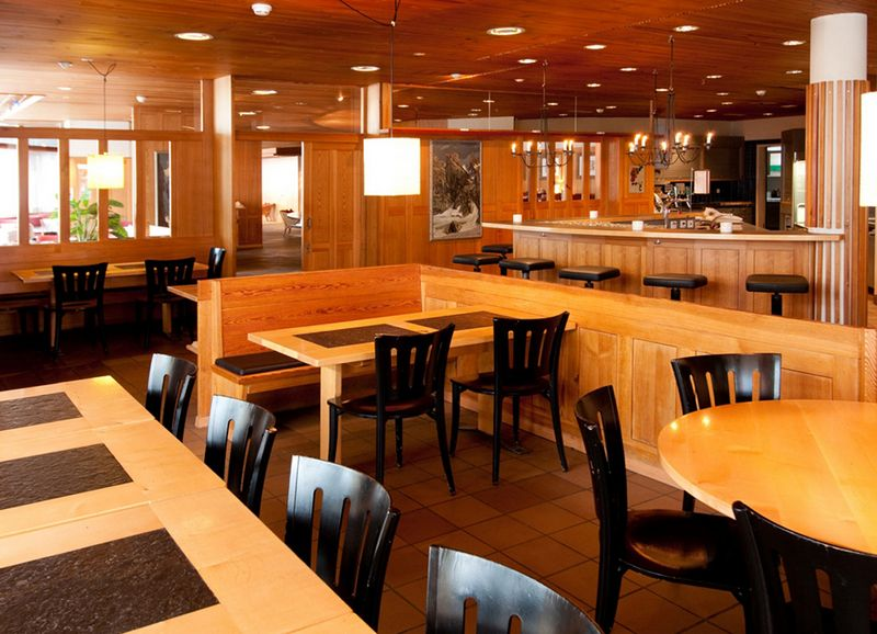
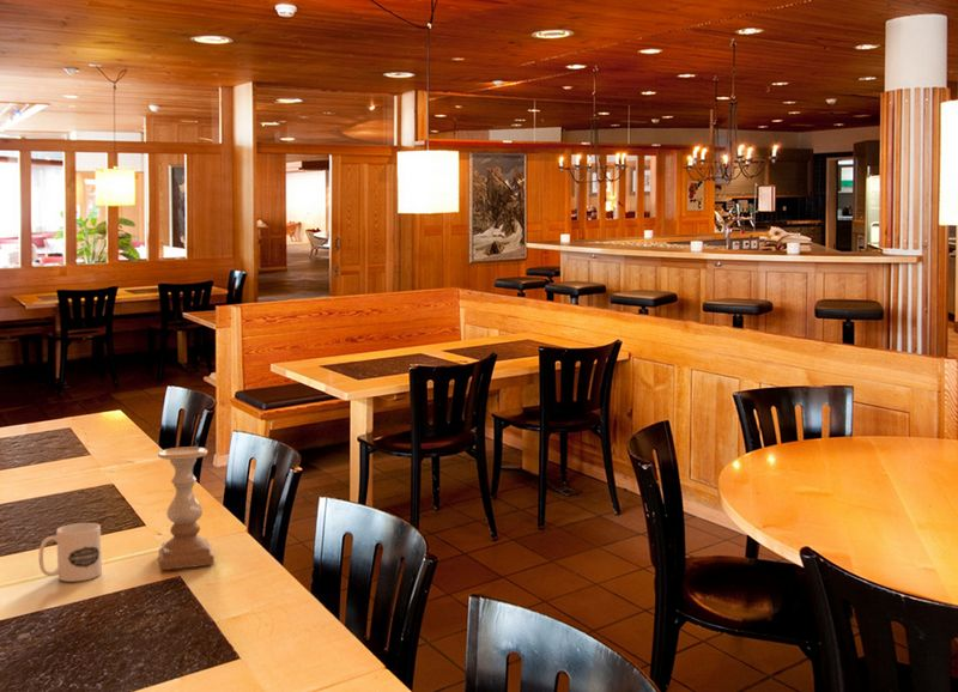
+ candle holder (184, 505)
+ mug (69, 552)
